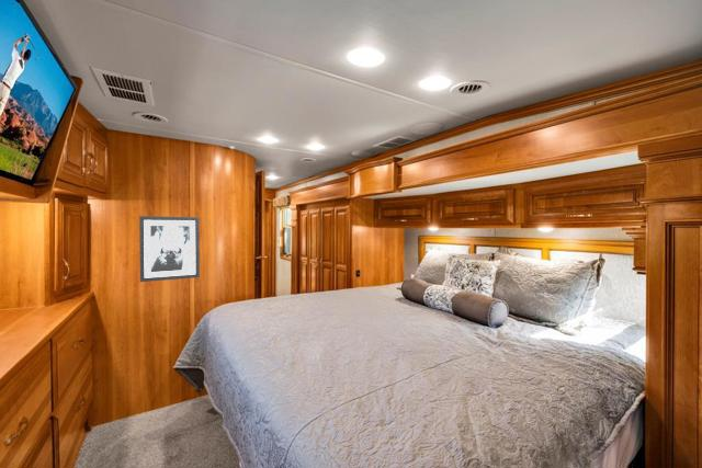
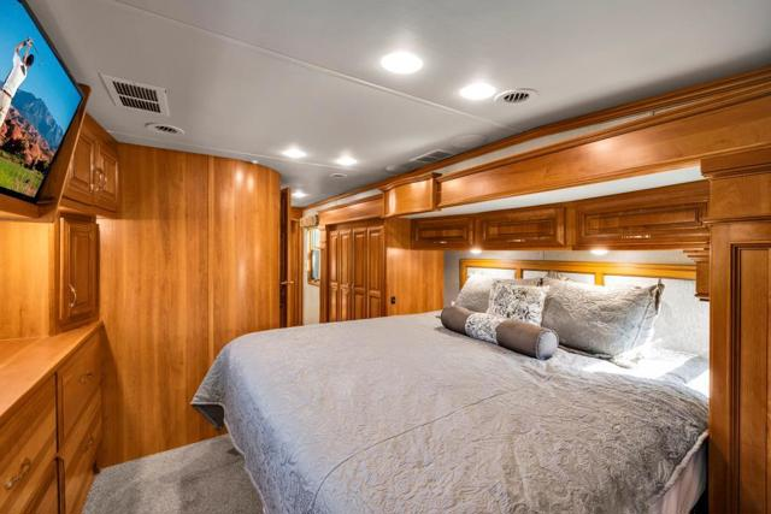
- wall art (170, 248)
